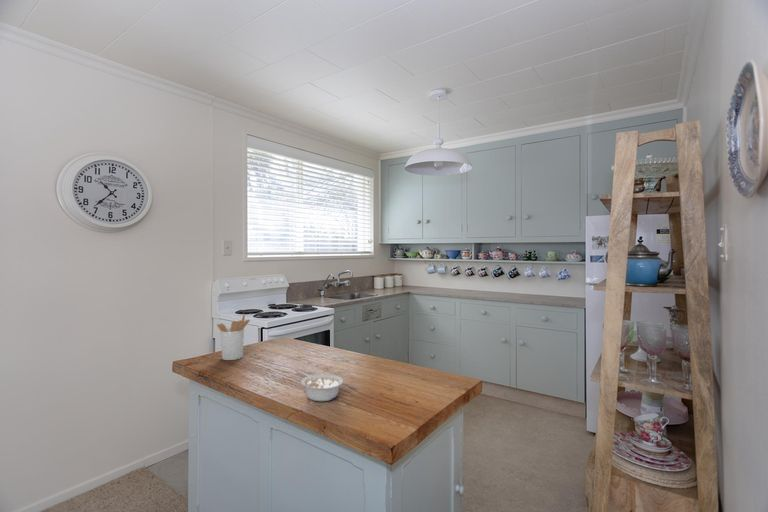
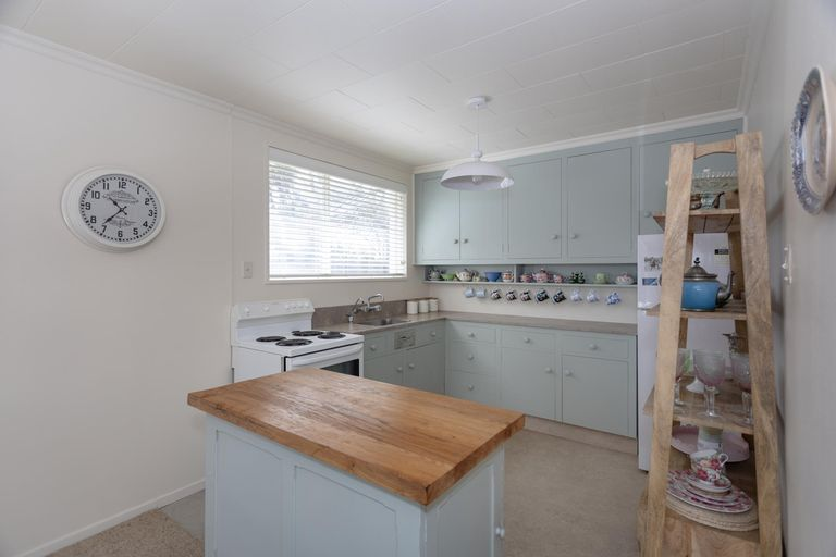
- legume (323, 387)
- utensil holder (235, 337)
